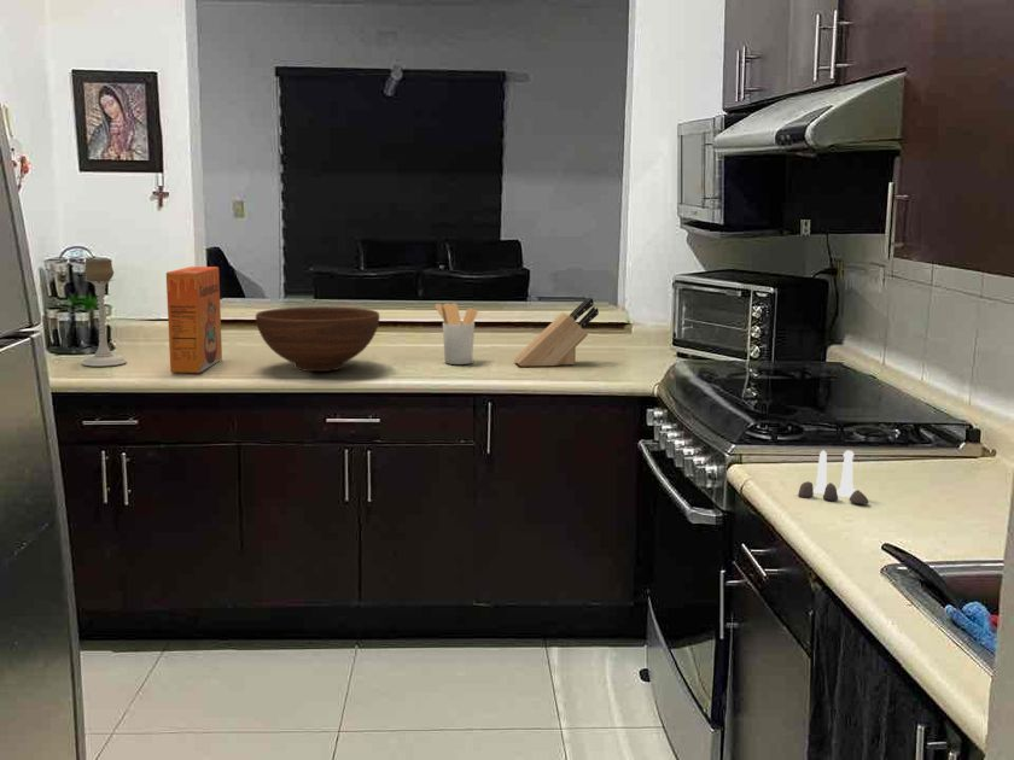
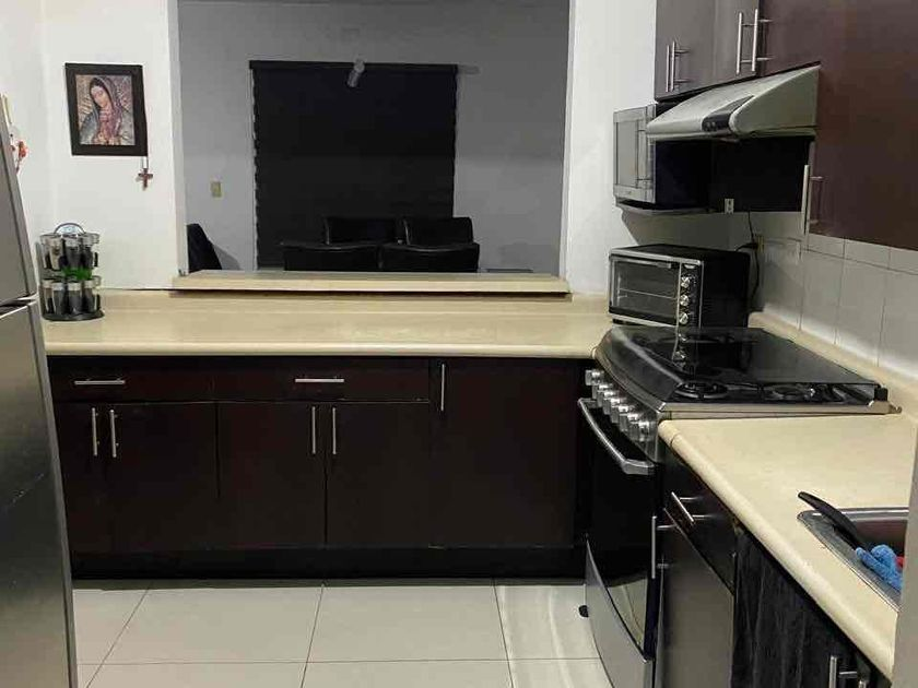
- salt and pepper shaker set (841, 475)
- utensil holder (454, 332)
- cereal box (194, 317)
- knife block (556, 331)
- candle holder (101, 311)
- fruit bowl (319, 340)
